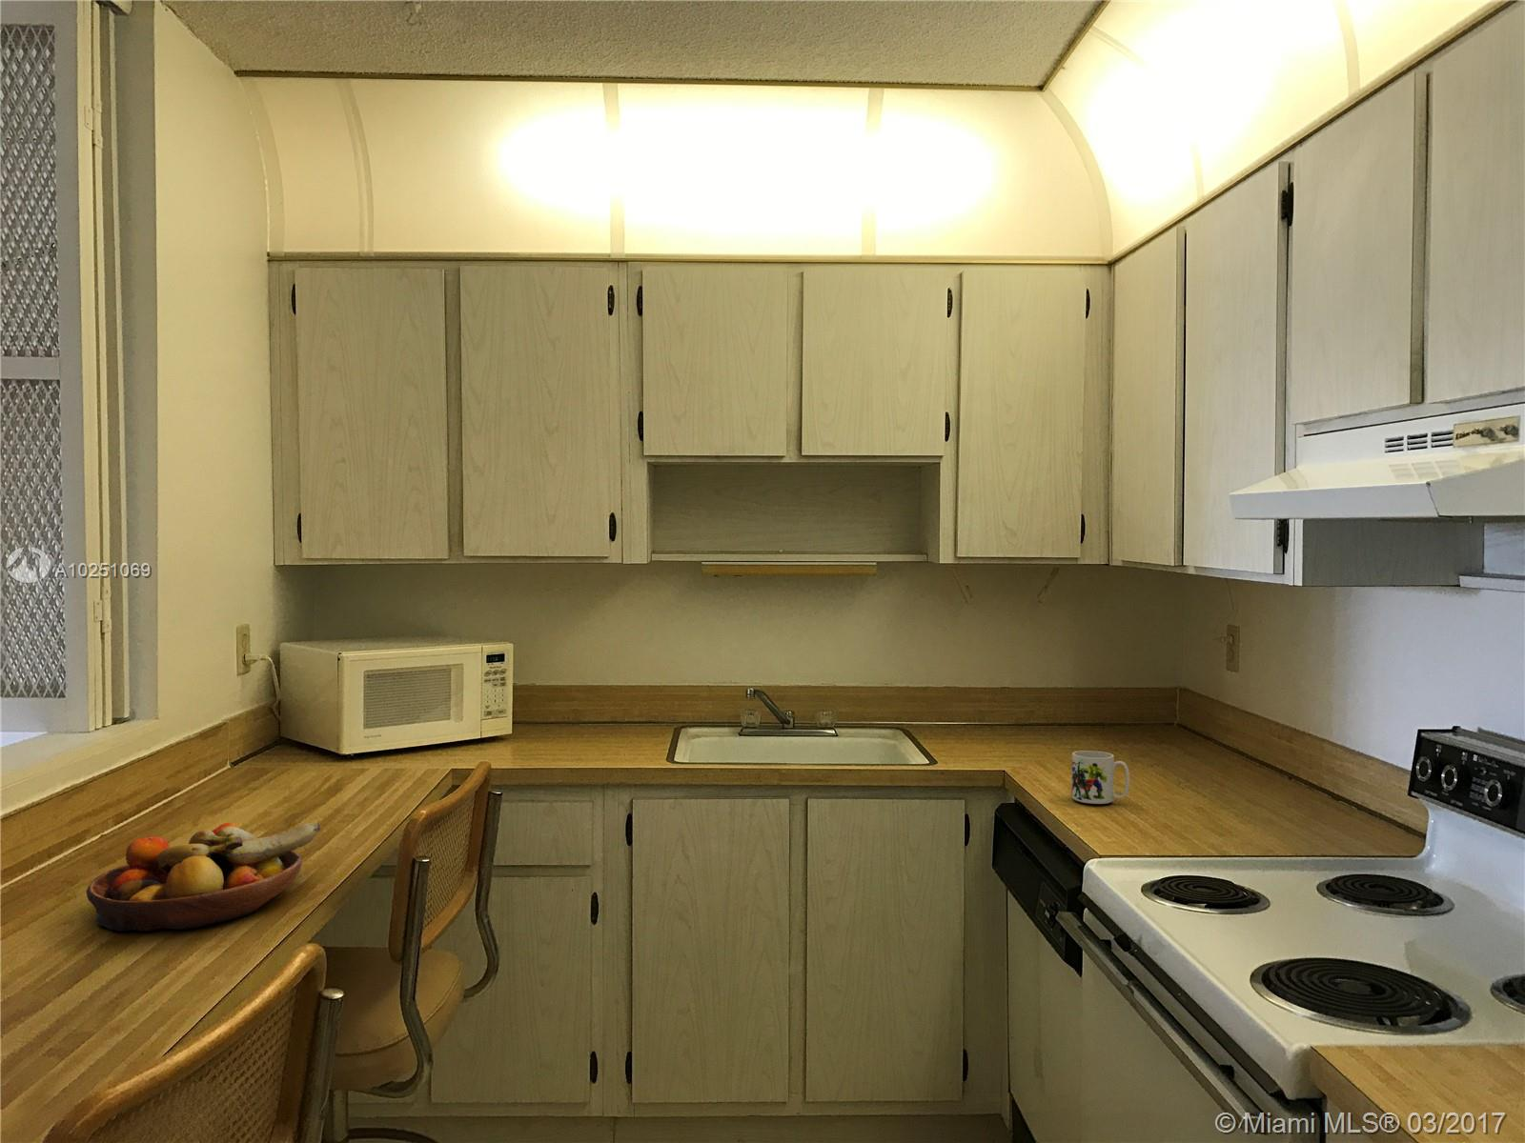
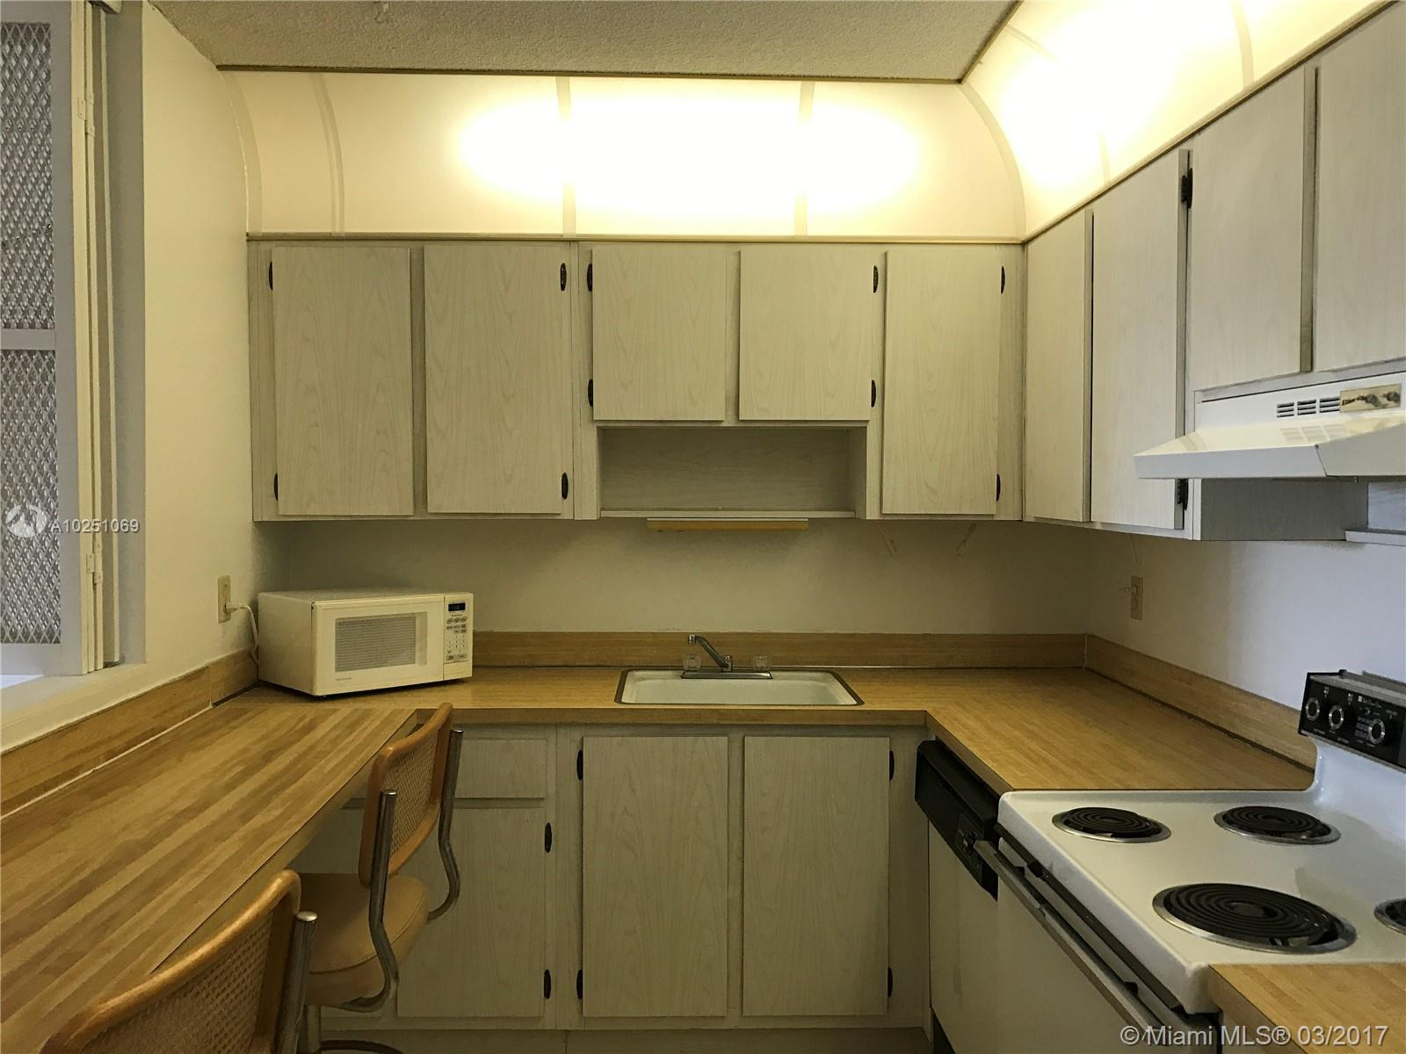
- fruit bowl (201, 862)
- mug (1100, 778)
